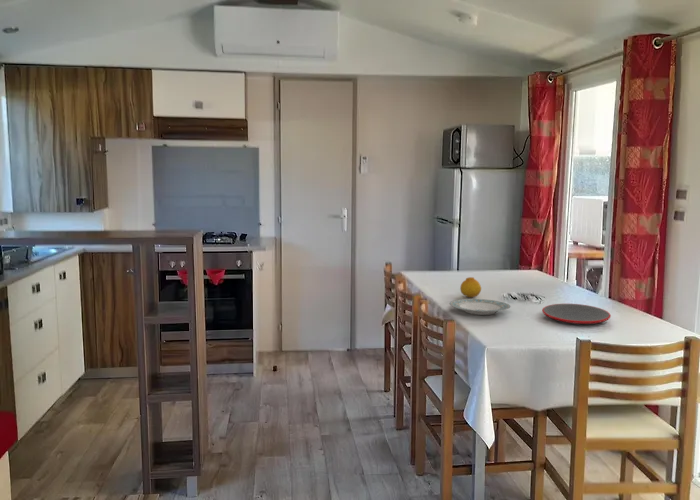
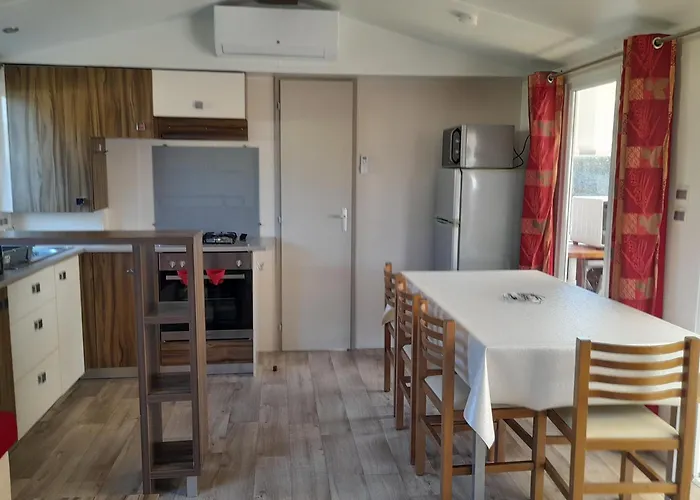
- plate (575, 314)
- plate (479, 308)
- fruit (470, 287)
